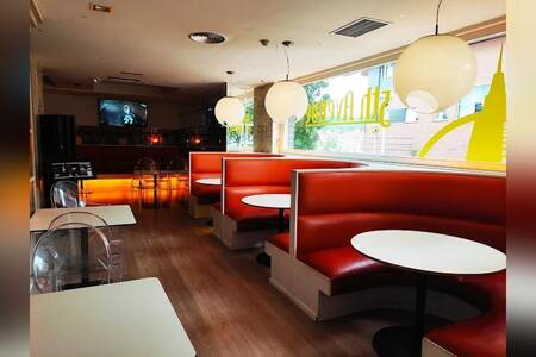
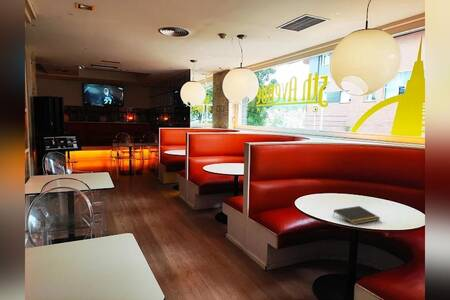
+ notepad (356, 214)
